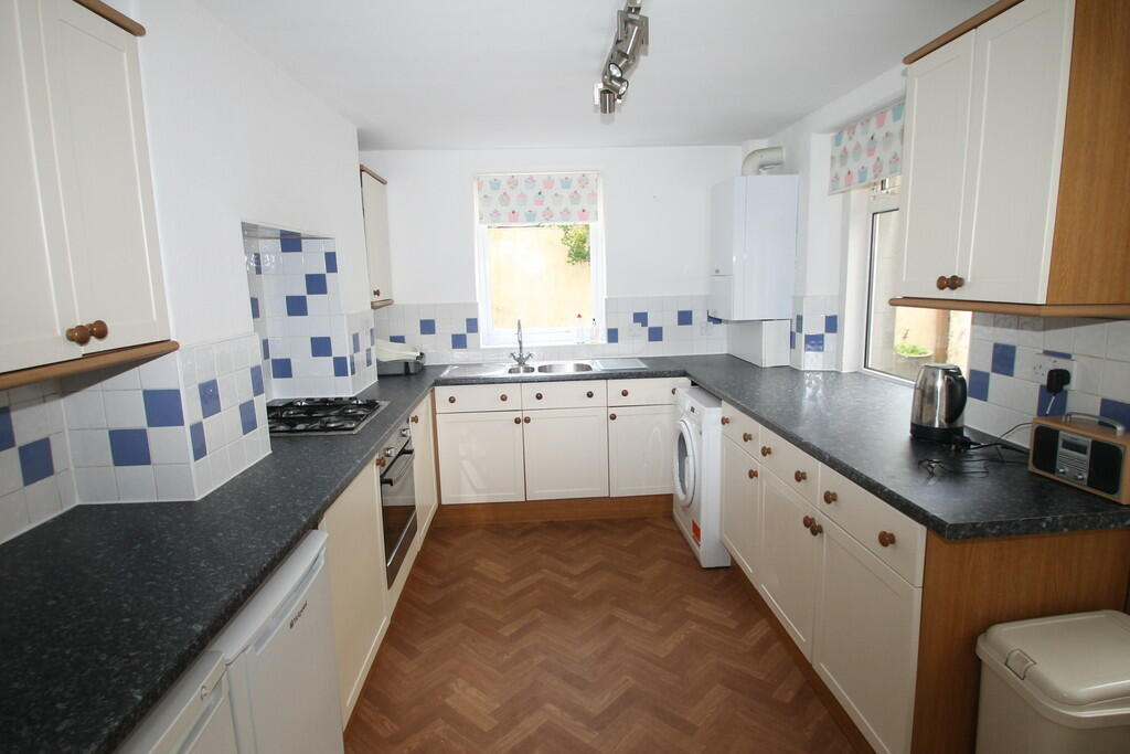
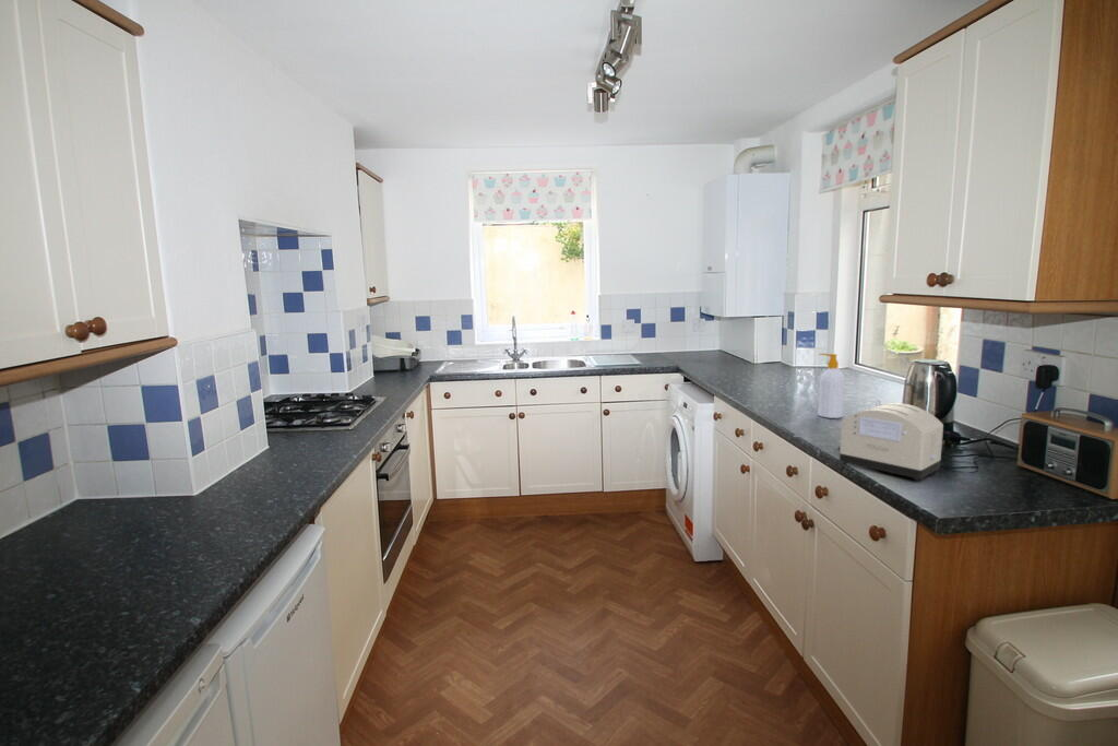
+ toaster (896, 434)
+ soap bottle (830, 384)
